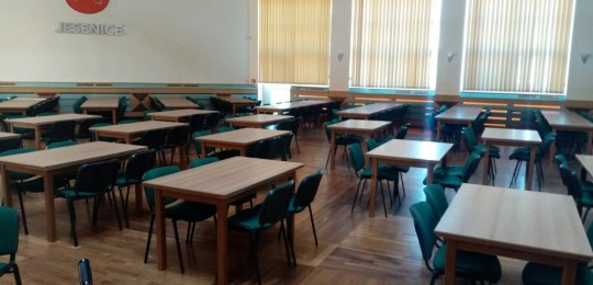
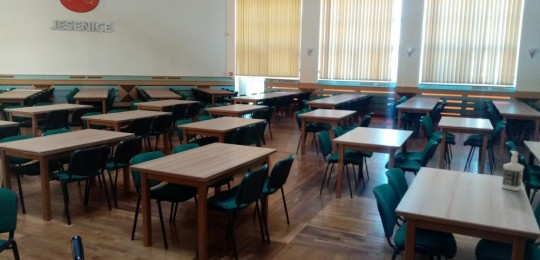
+ bottle (513, 170)
